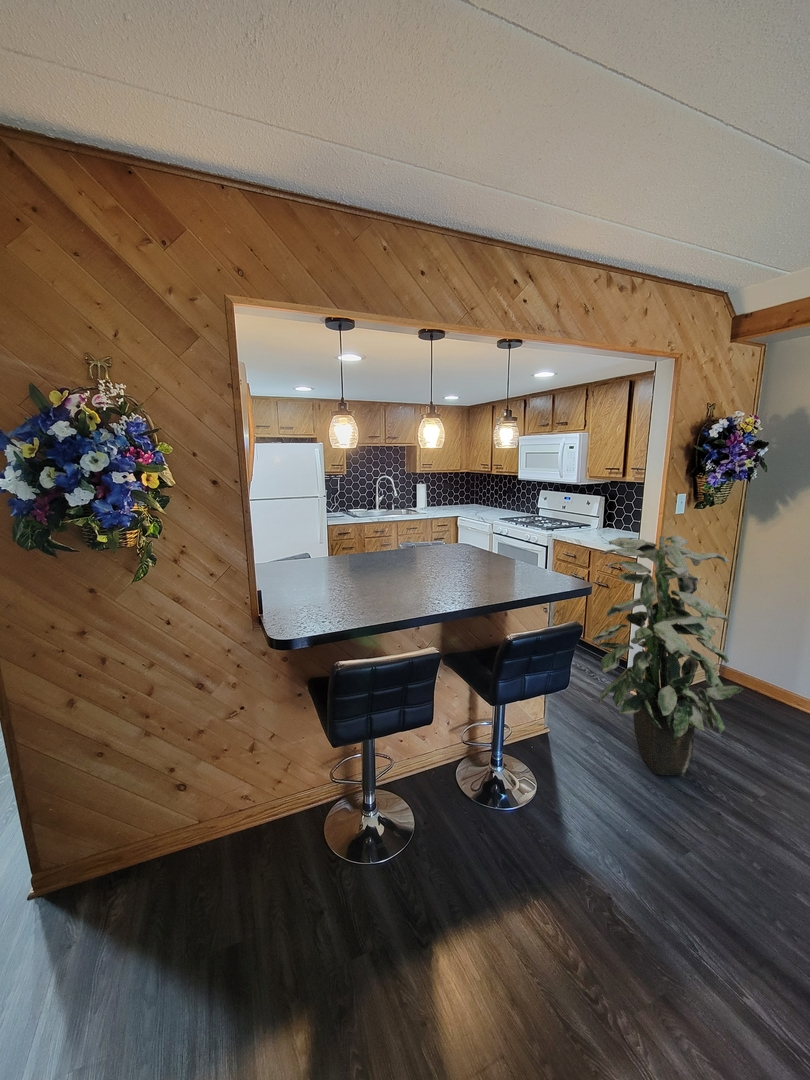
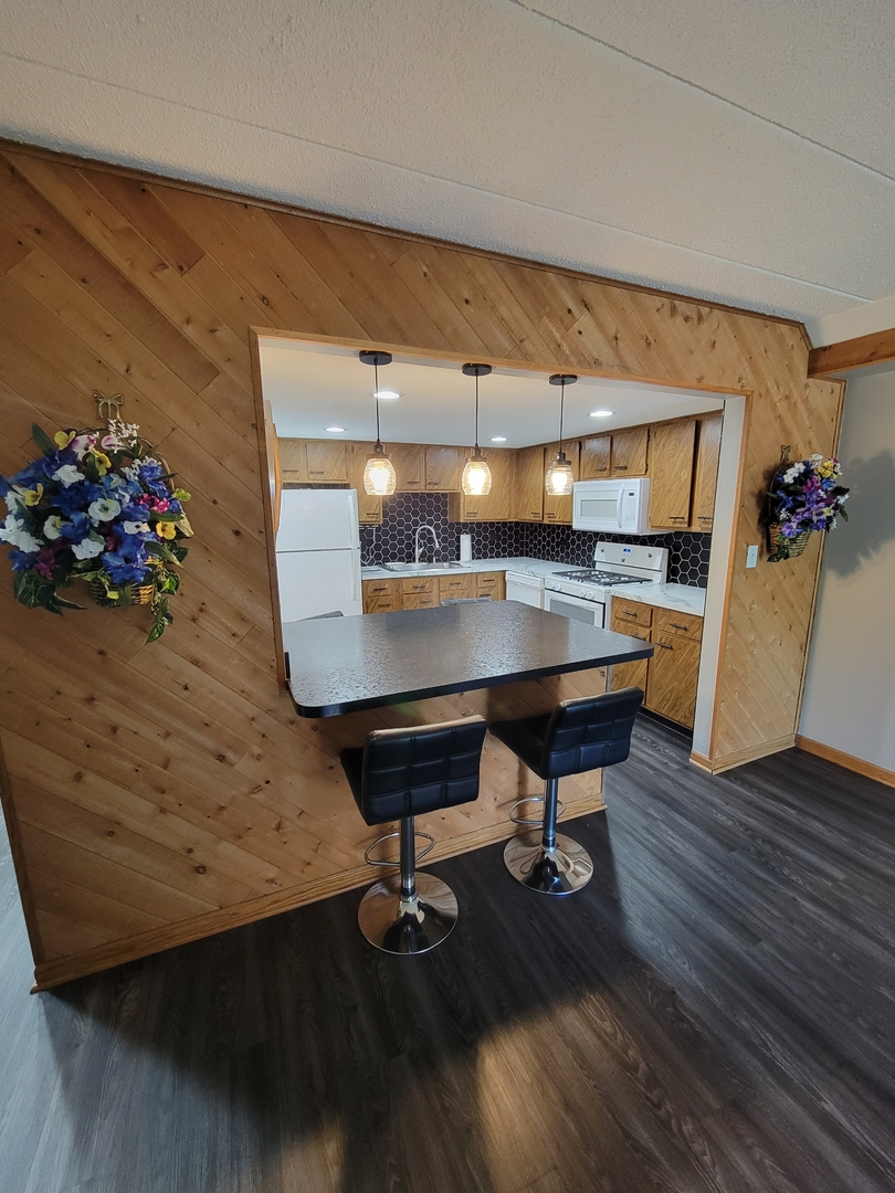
- indoor plant (659, 652)
